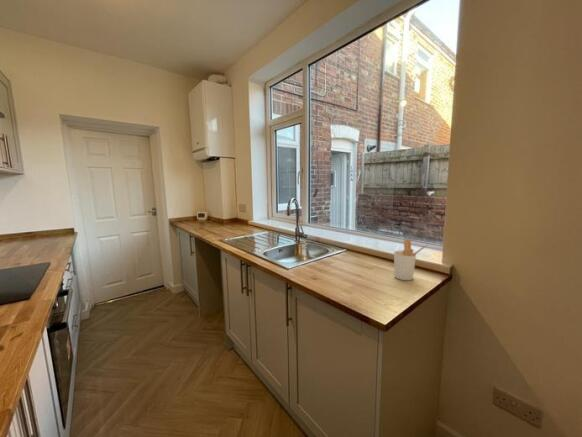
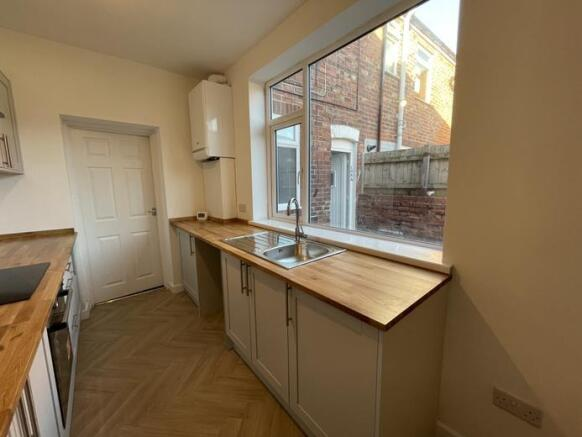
- utensil holder (410, 260)
